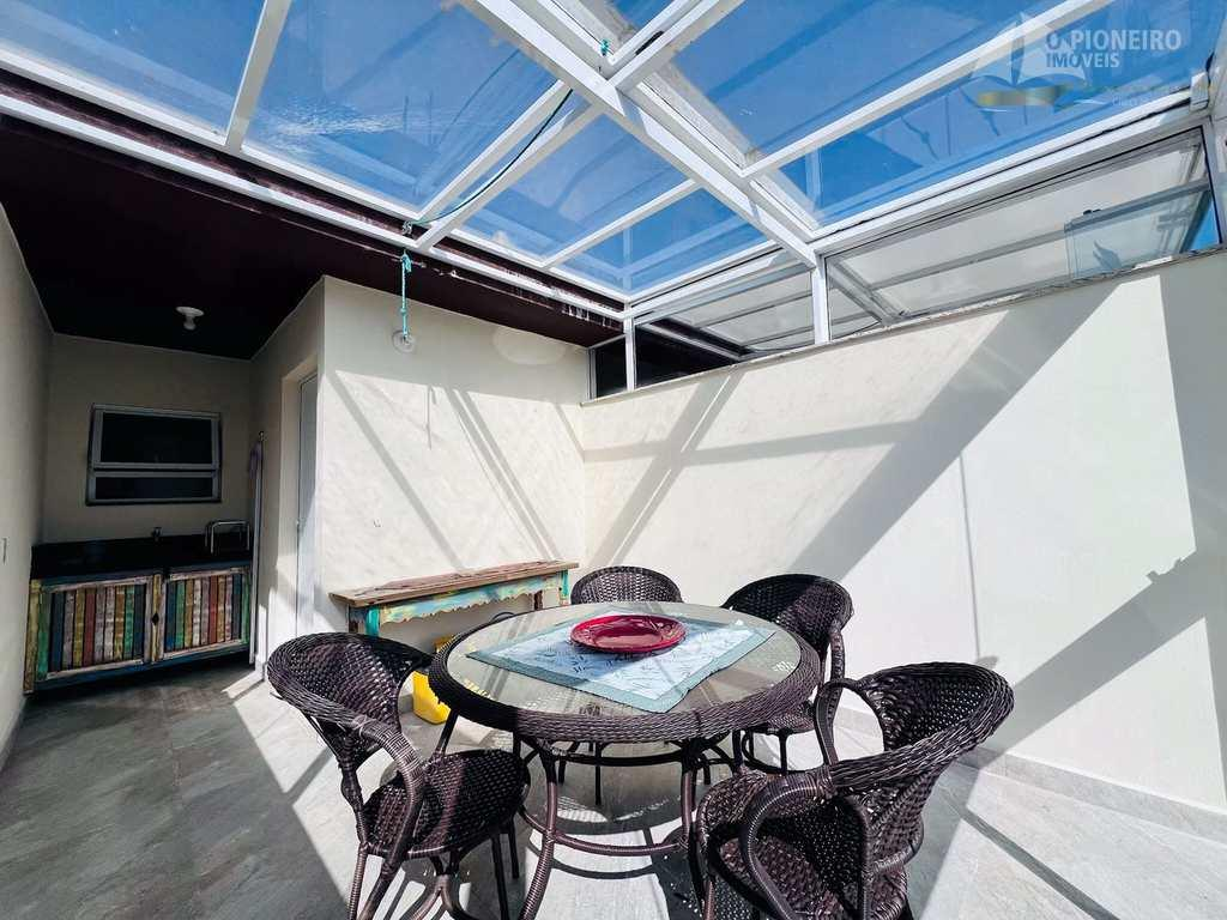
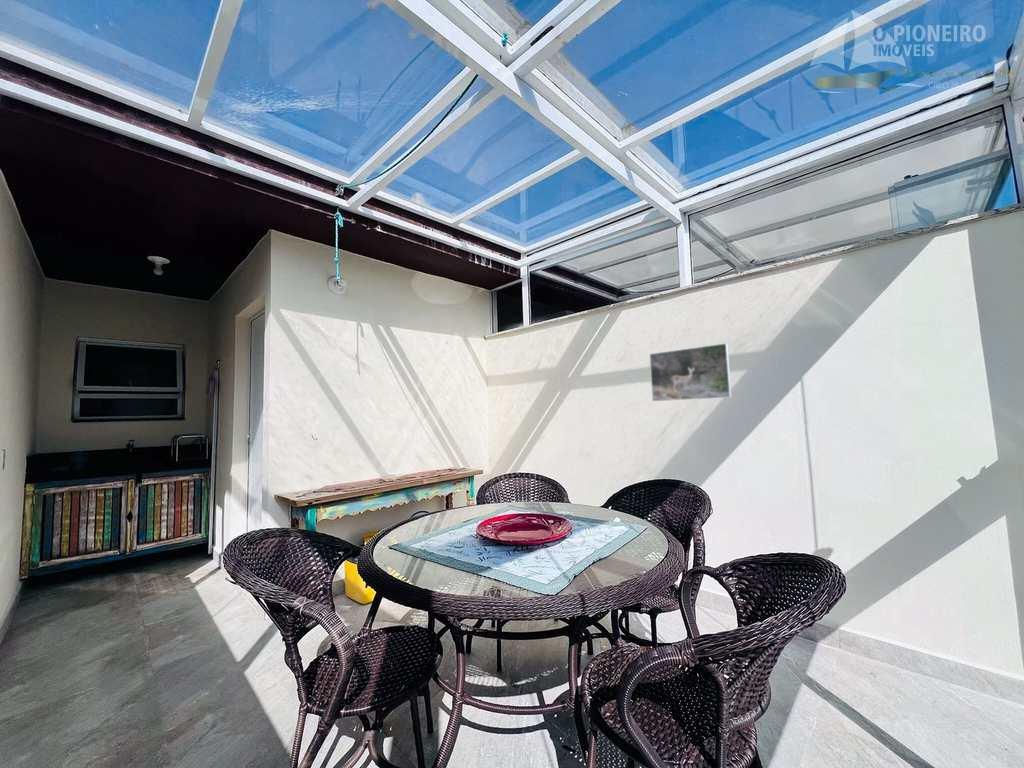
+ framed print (687, 374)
